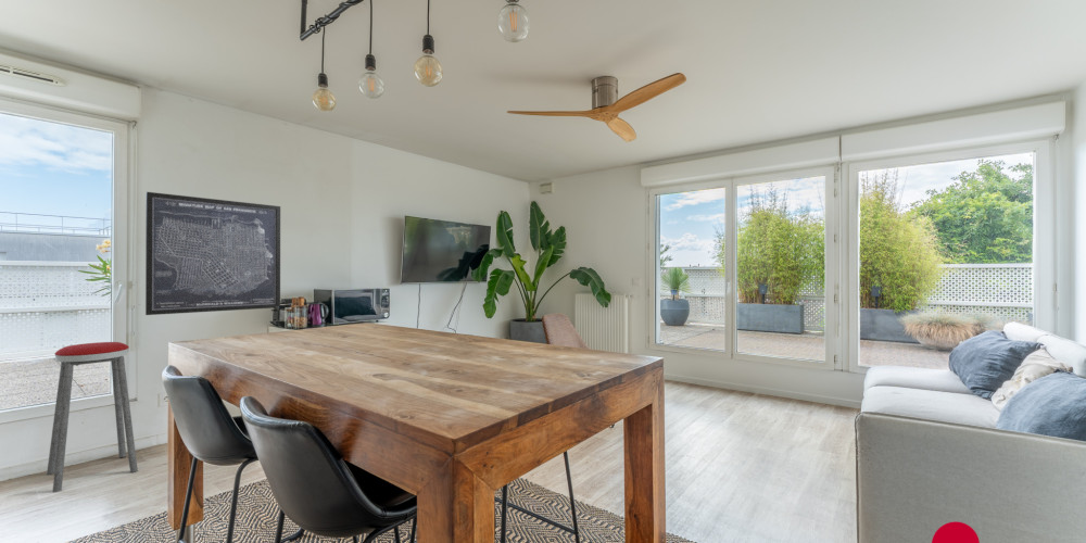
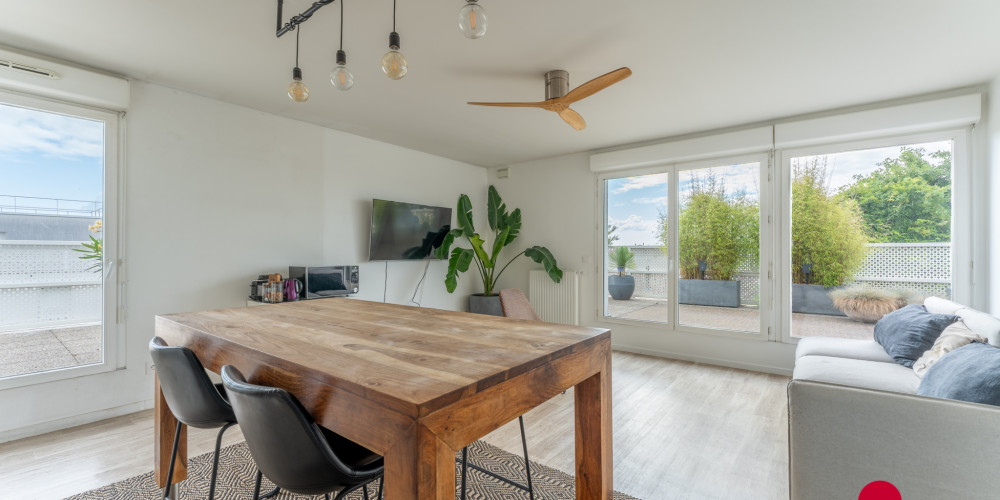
- wall art (219, 255)
- music stool (115, 407)
